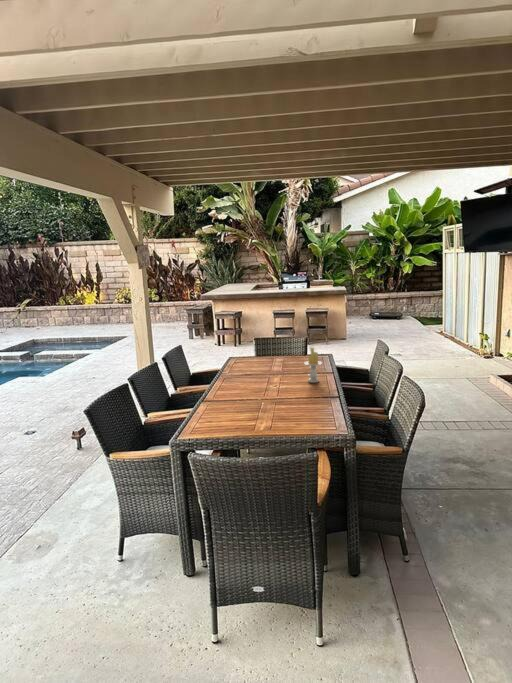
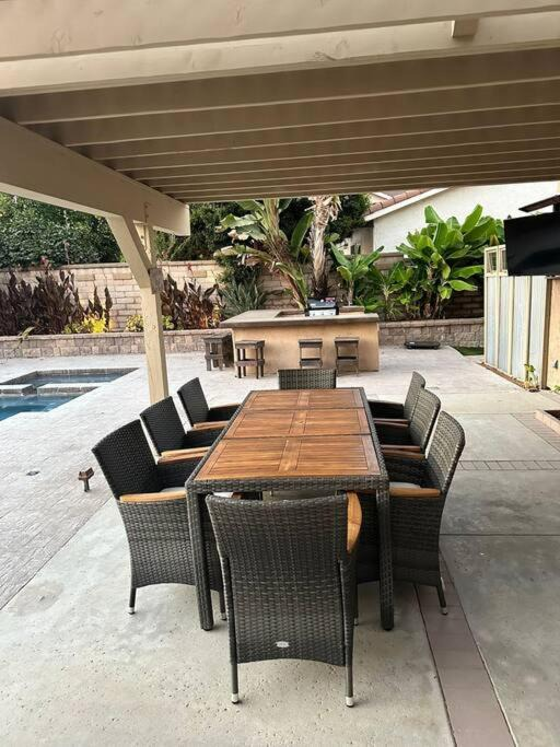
- candle (313, 364)
